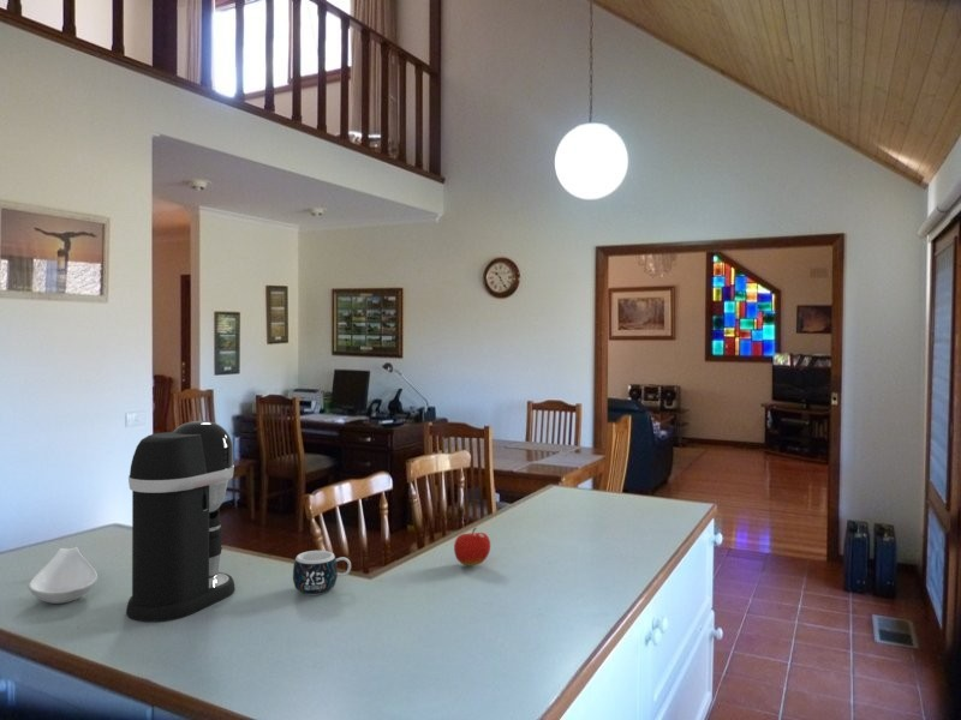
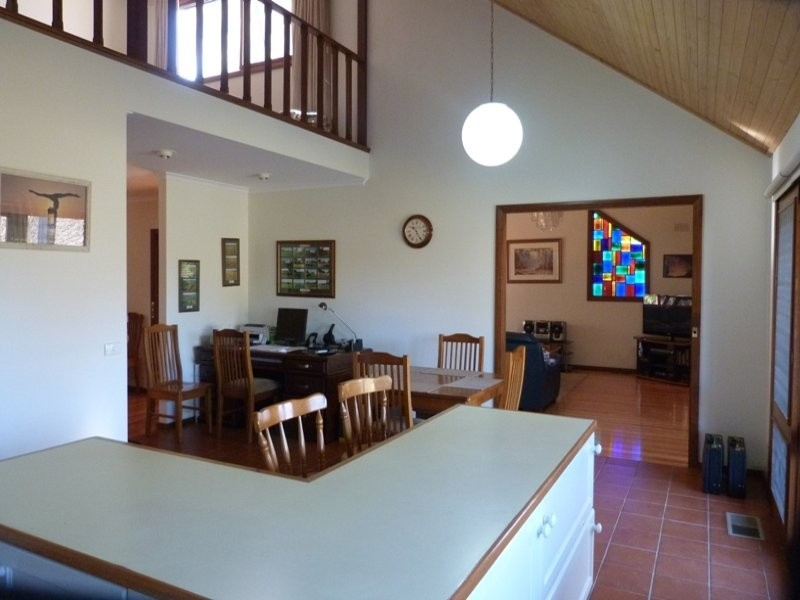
- spoon rest (65, 572)
- fruit (471, 546)
- coffee maker (183, 511)
- mug (322, 571)
